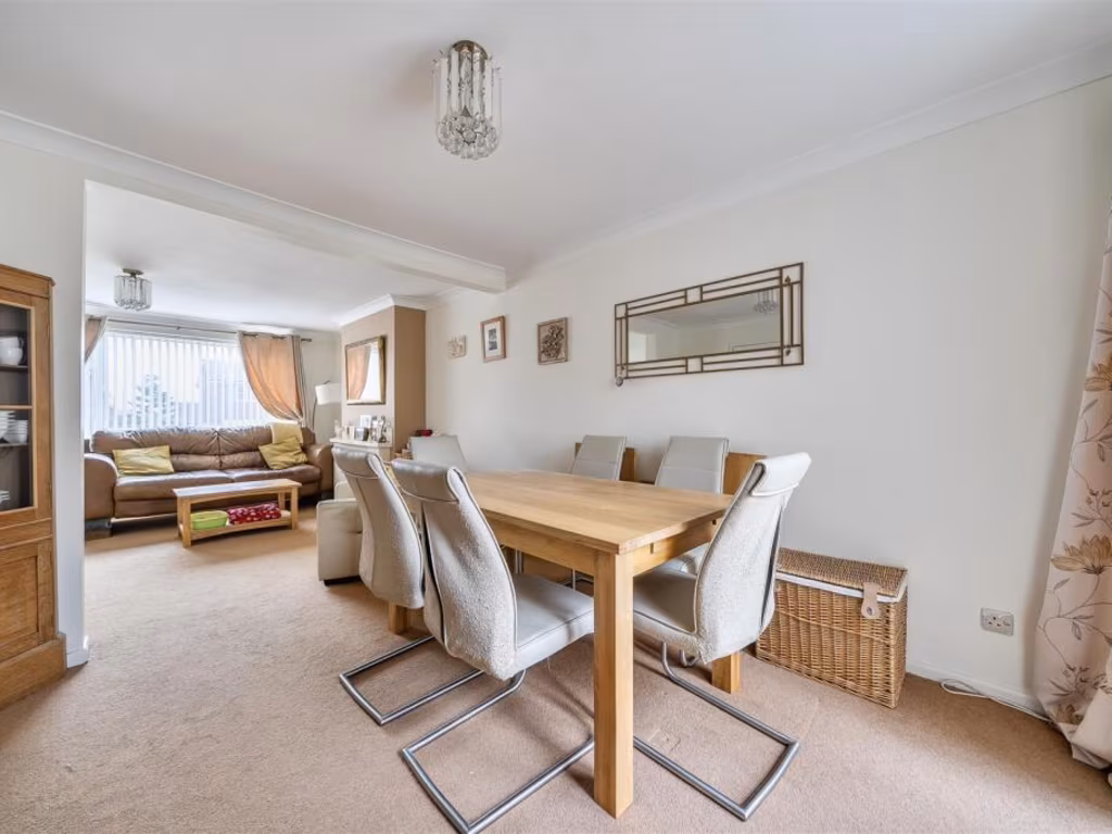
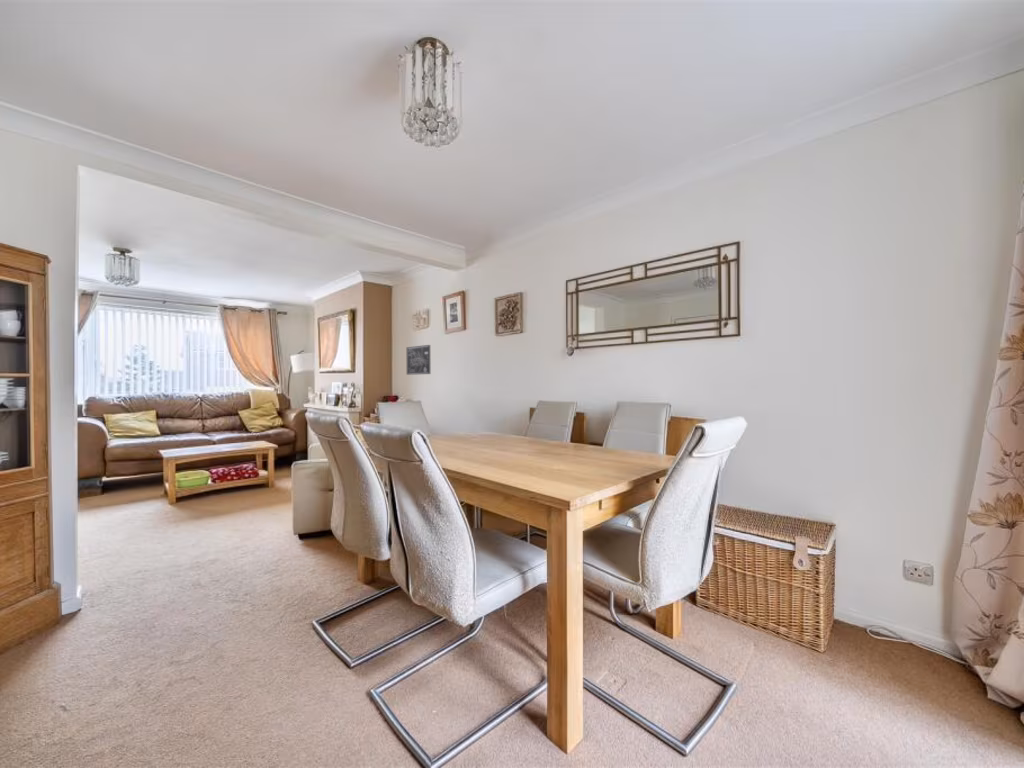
+ wall art (418, 360)
